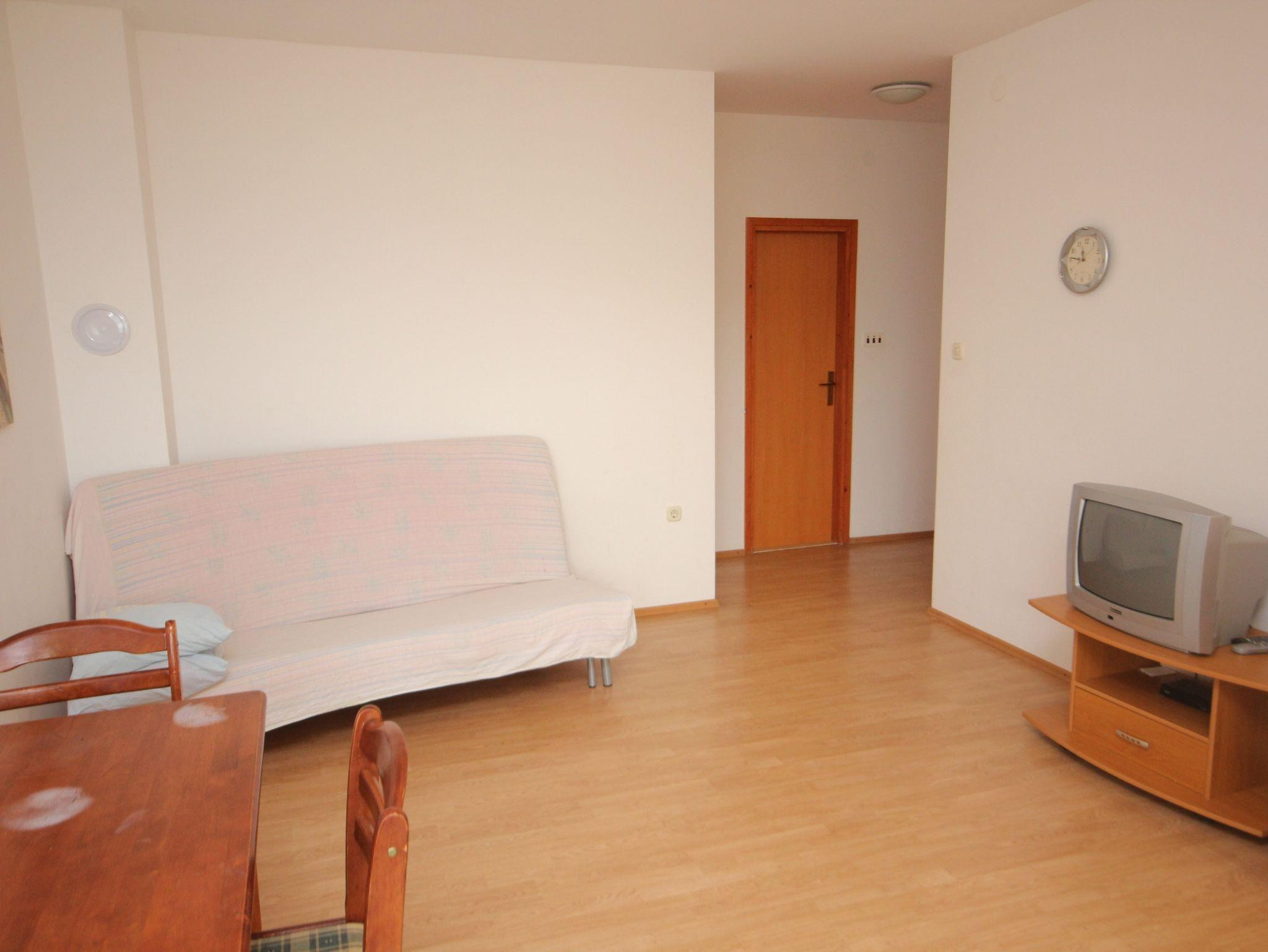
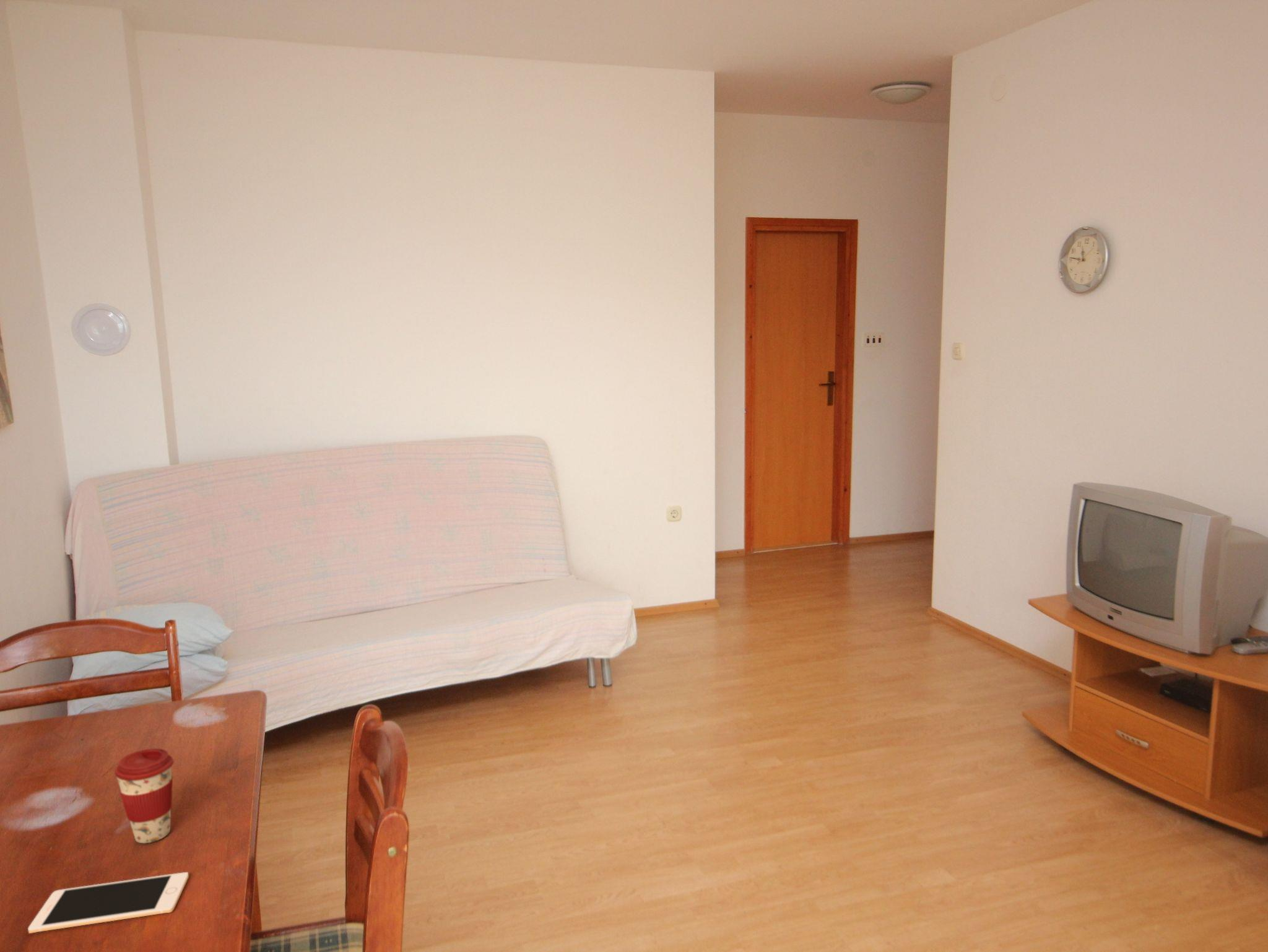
+ cell phone (112, 901)
+ coffee cup (148, 796)
